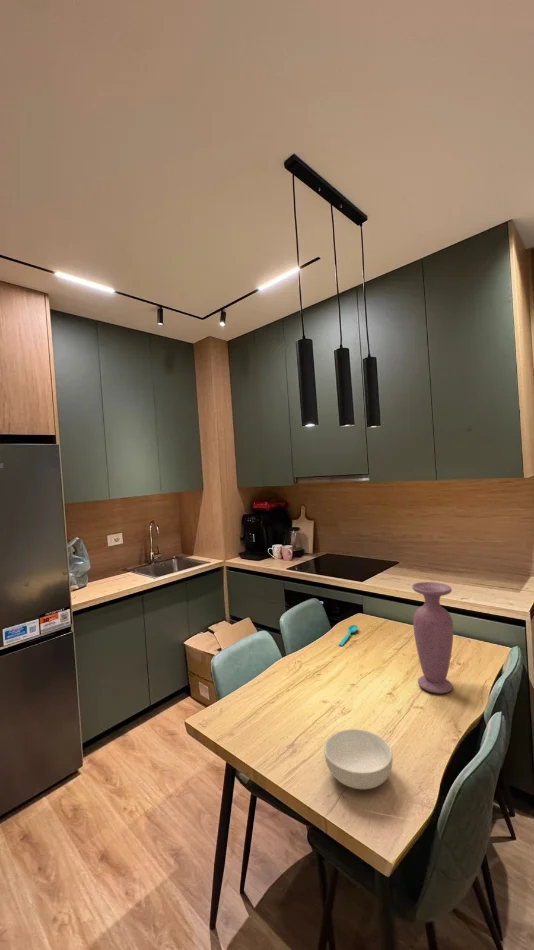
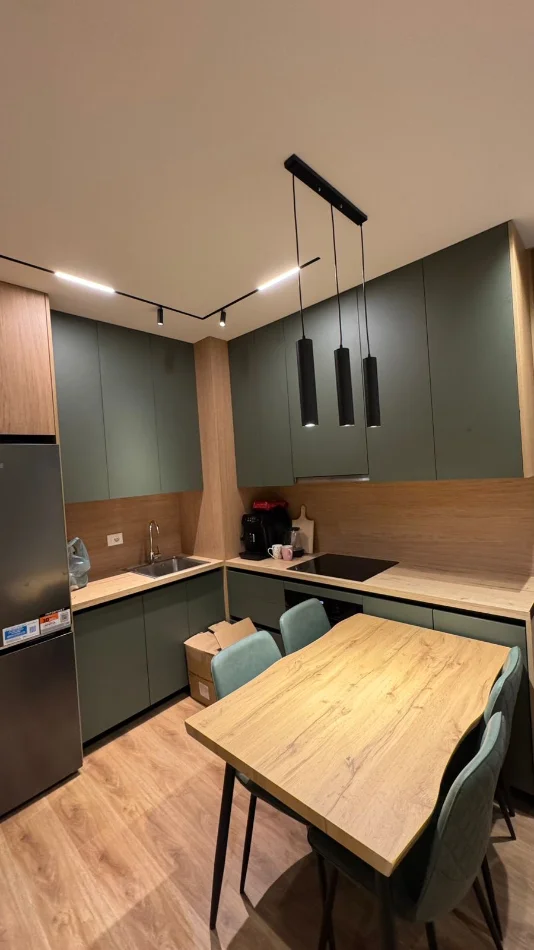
- vase (434, 635)
- spoon (348, 634)
- cereal bowl (358, 762)
